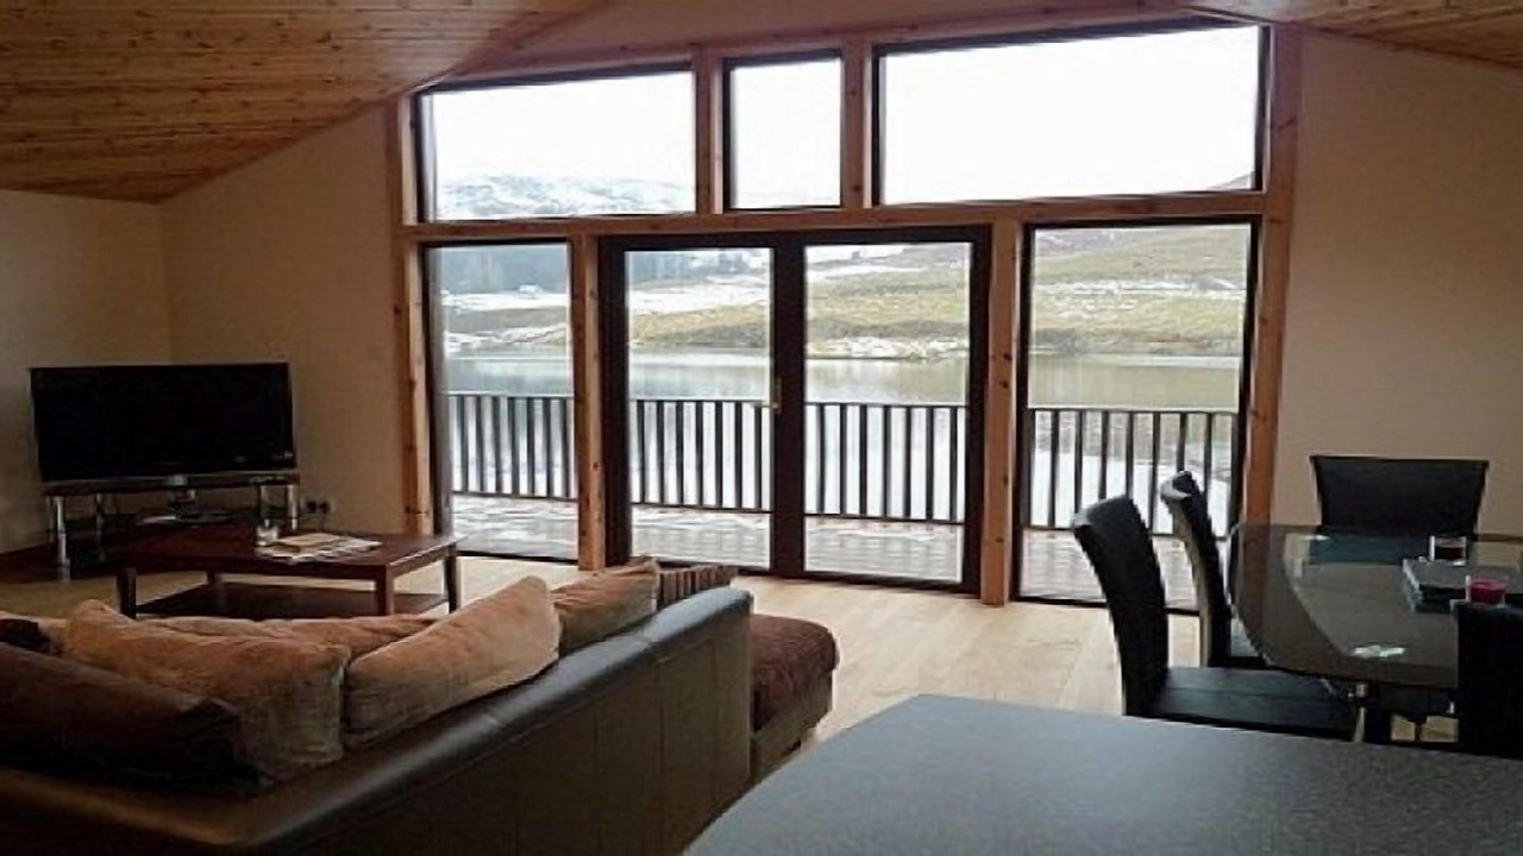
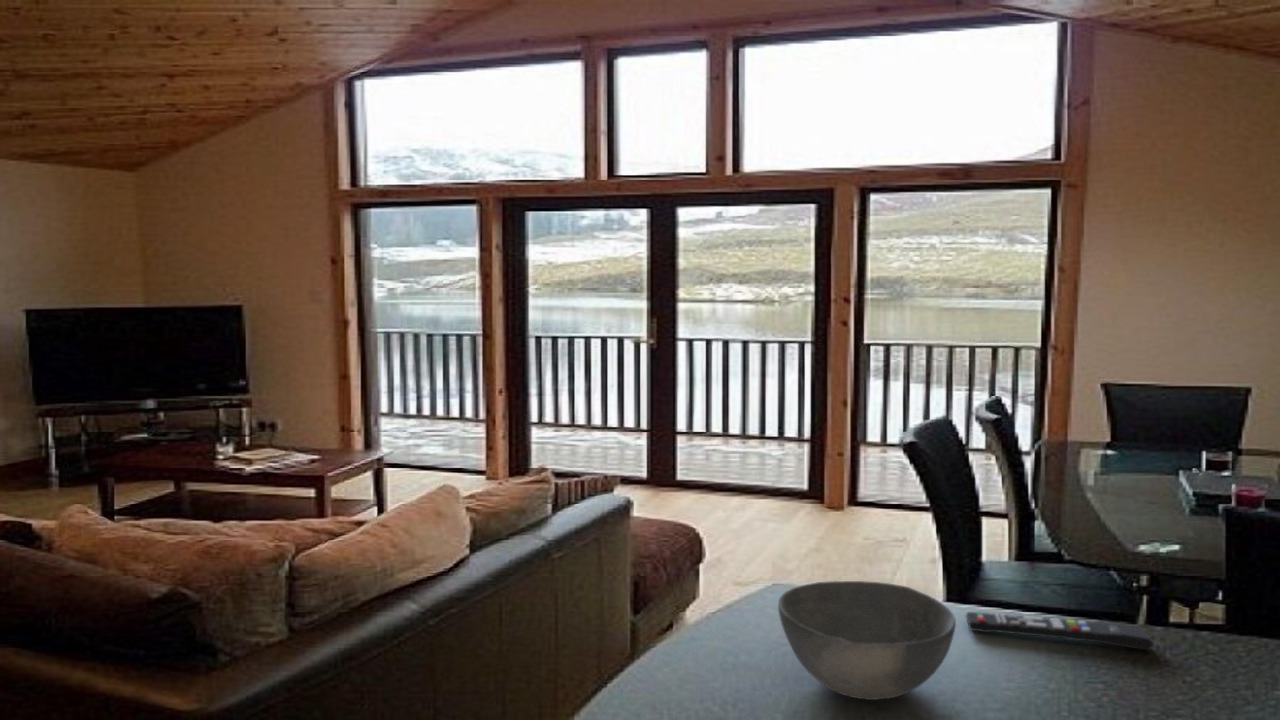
+ bowl (863, 646)
+ remote control (1055, 629)
